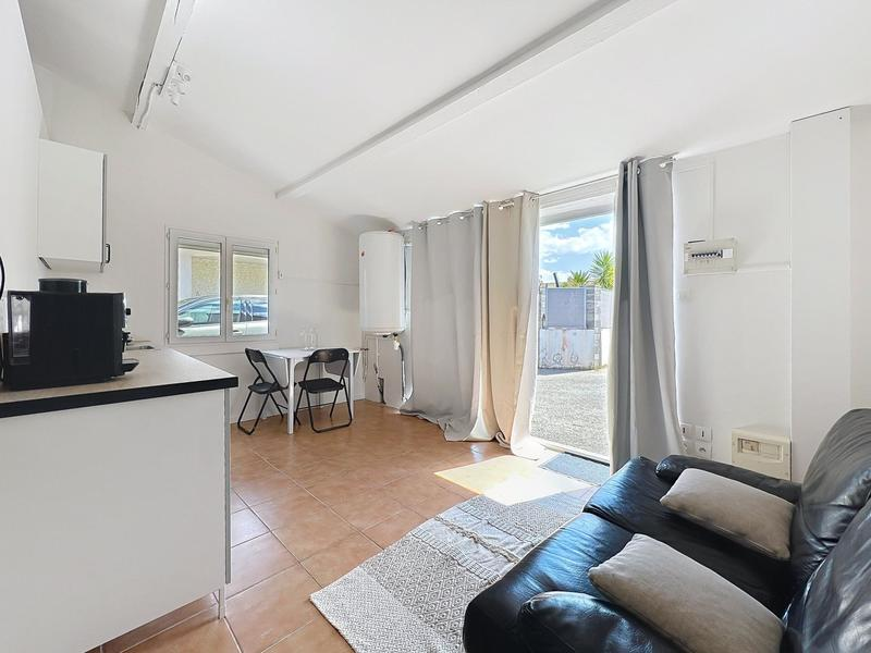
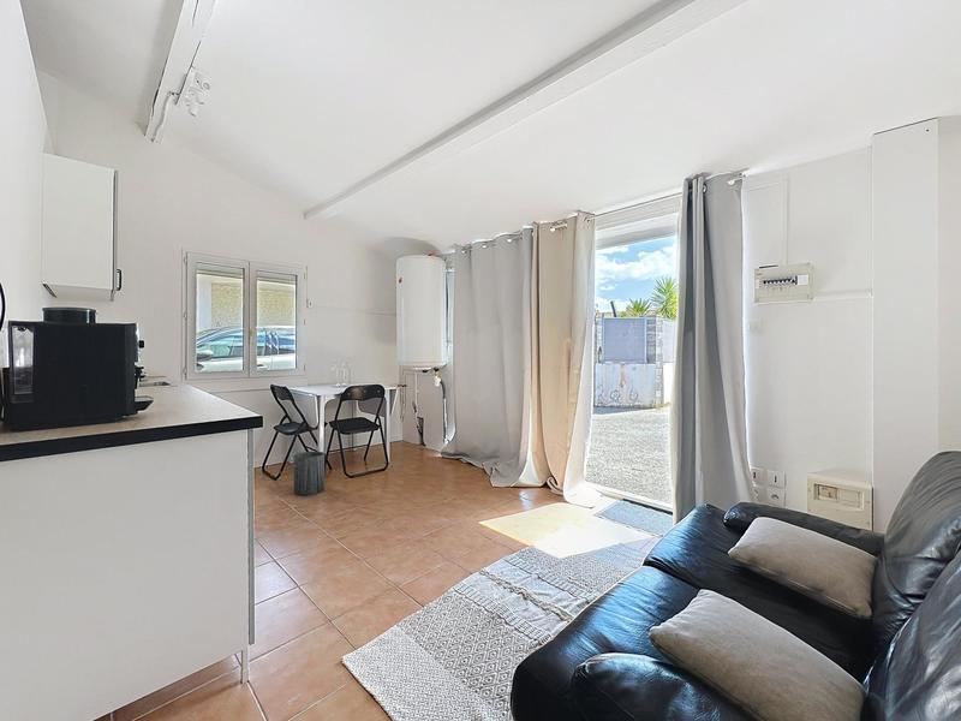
+ trash can (309, 472)
